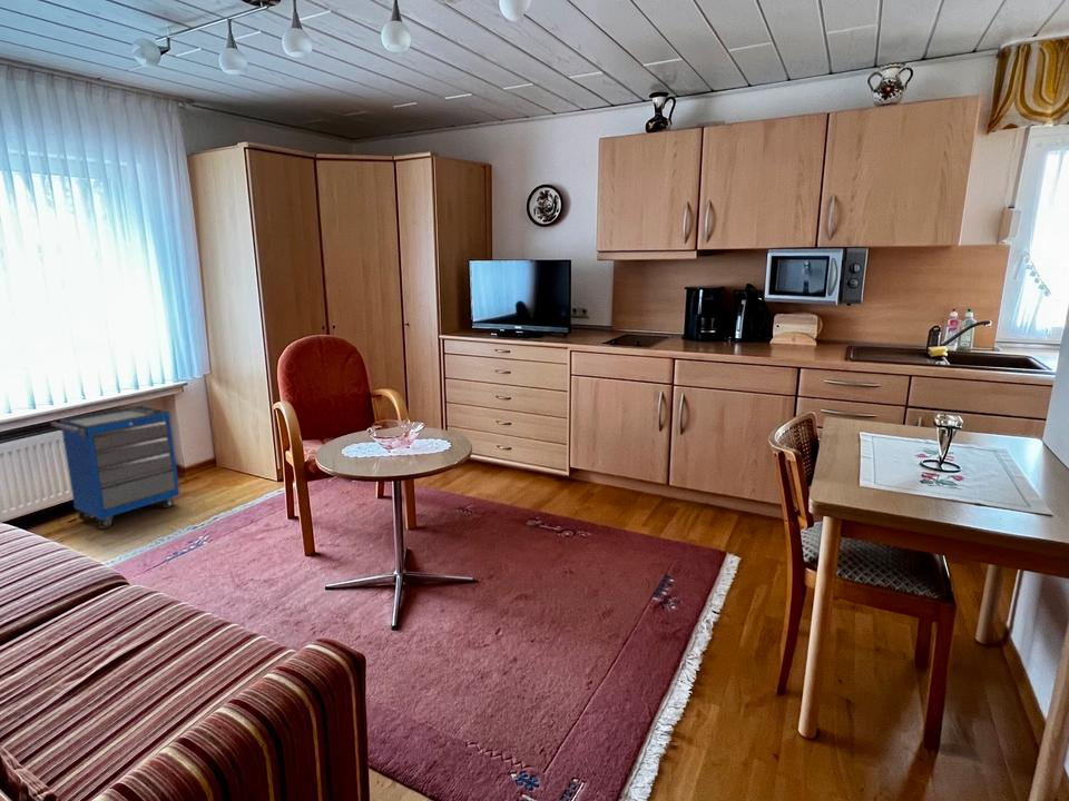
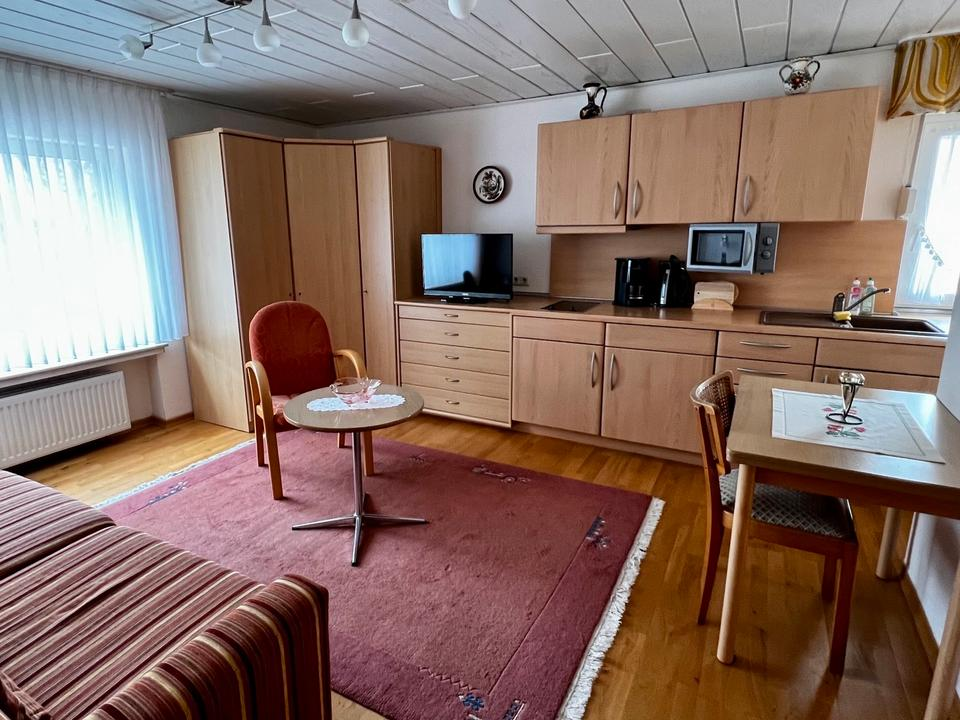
- cabinet (119, 465)
